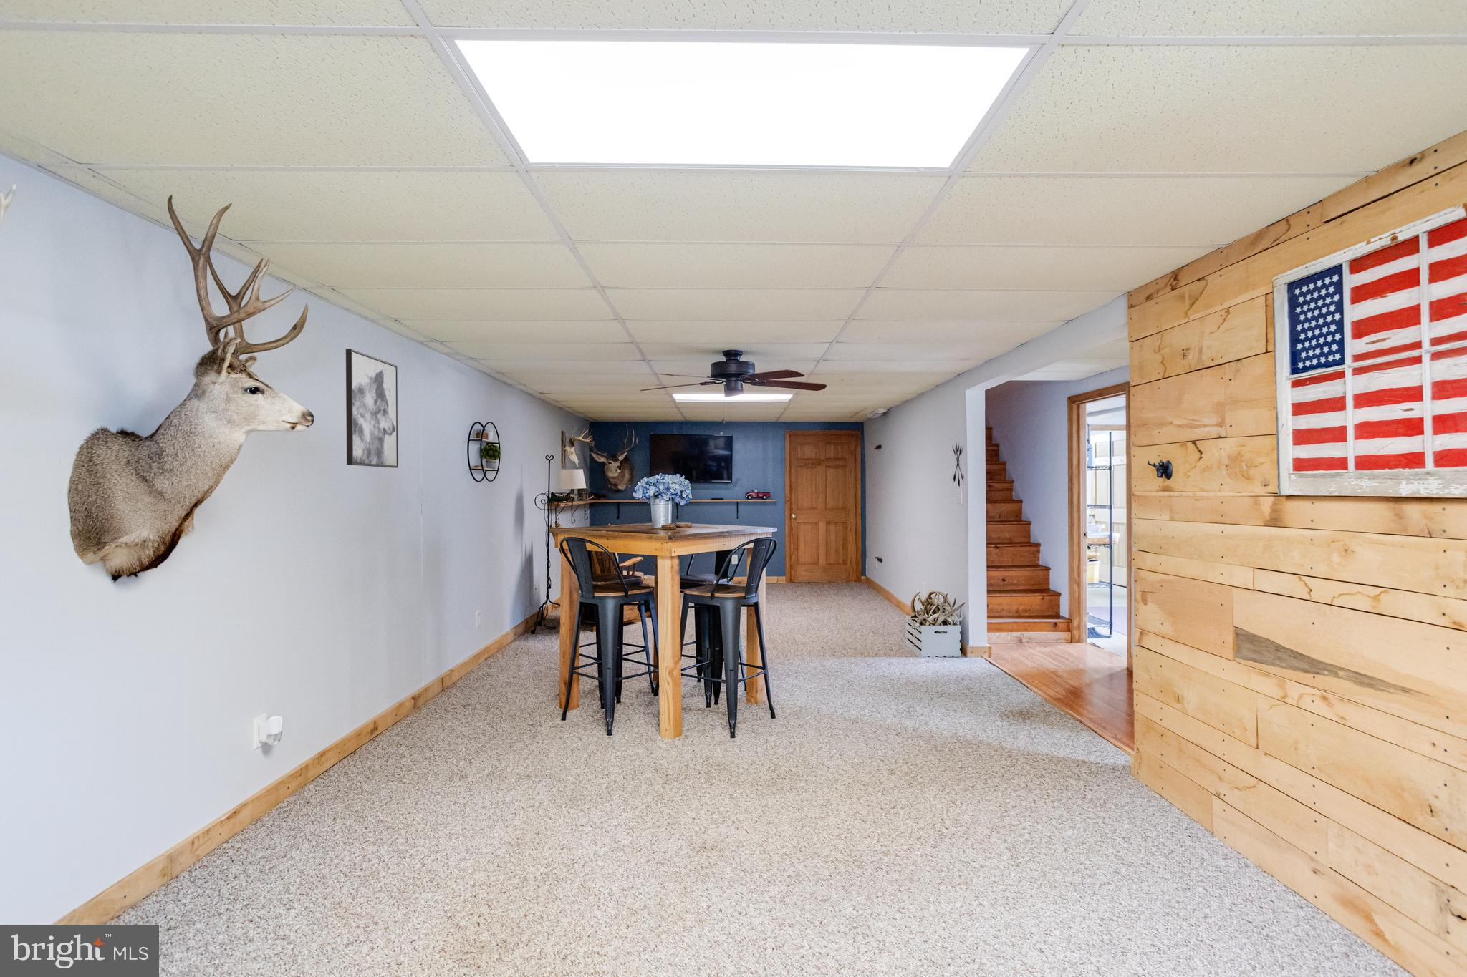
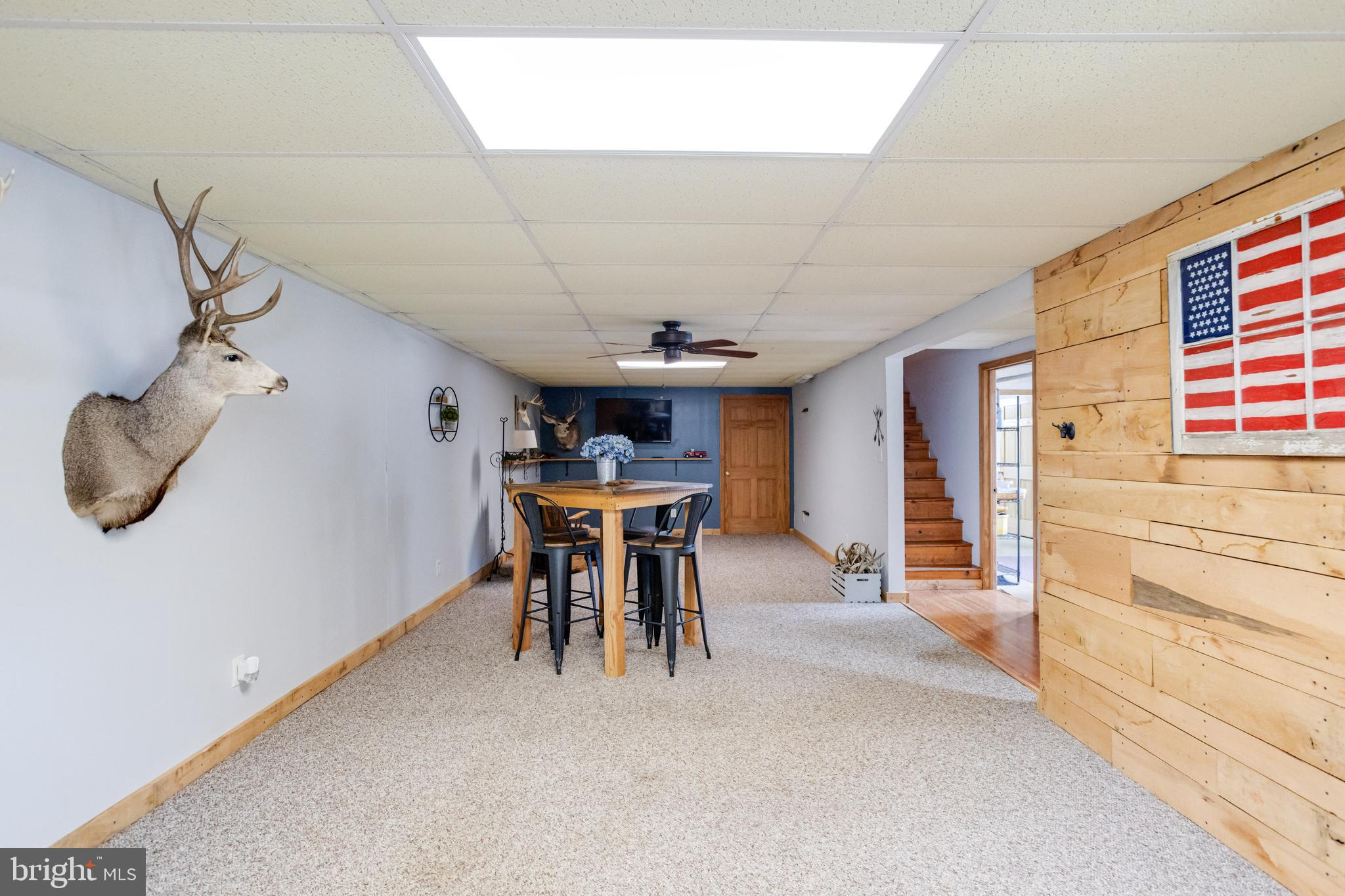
- wall art (373, 411)
